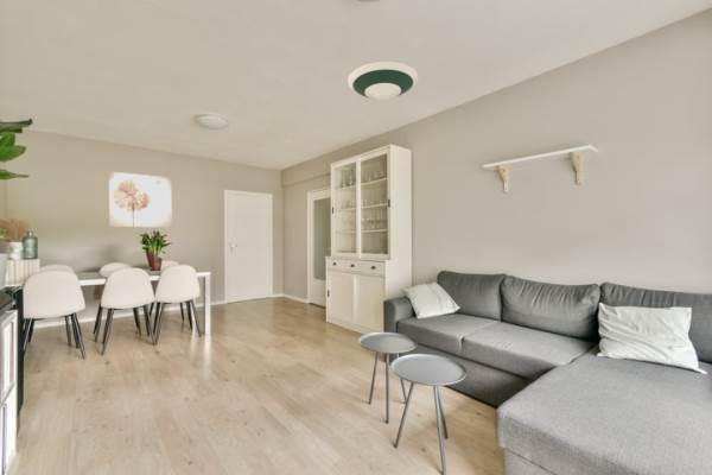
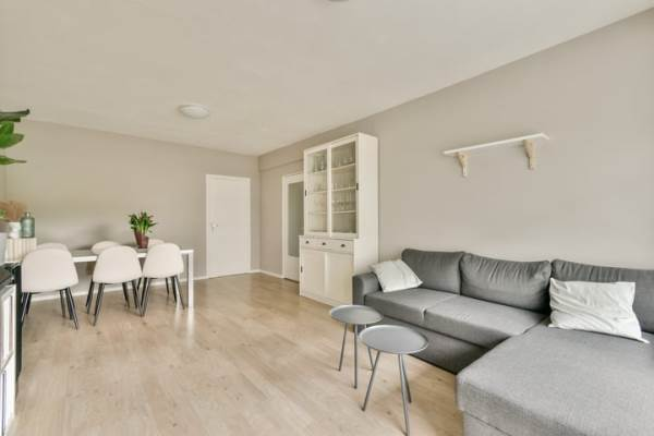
- wall art (141, 201)
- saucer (382, 88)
